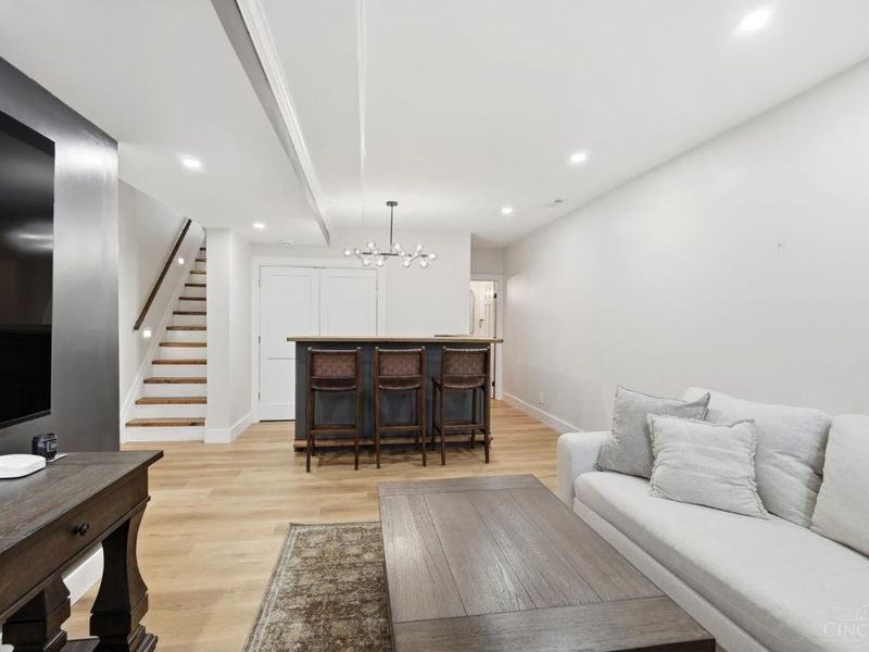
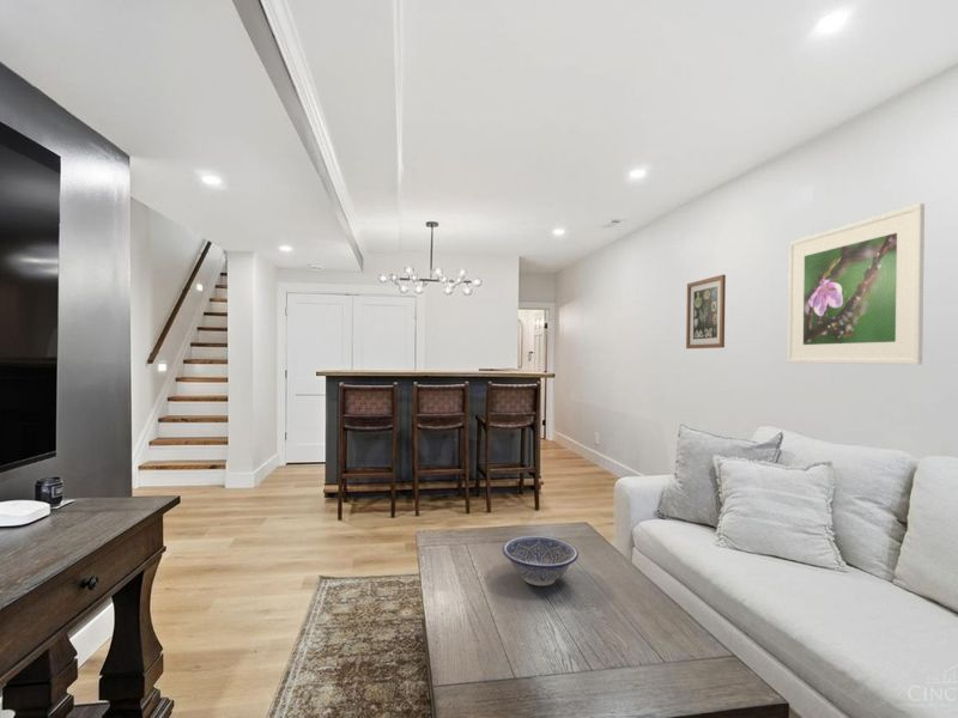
+ wall art (704, 314)
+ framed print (845, 294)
+ decorative bowl (539, 564)
